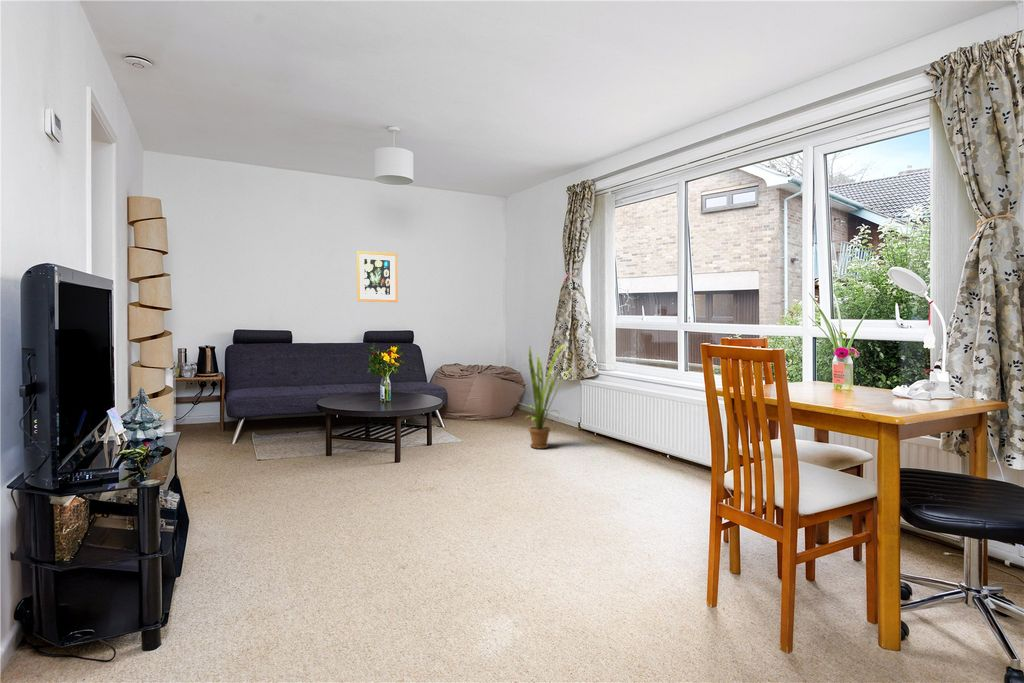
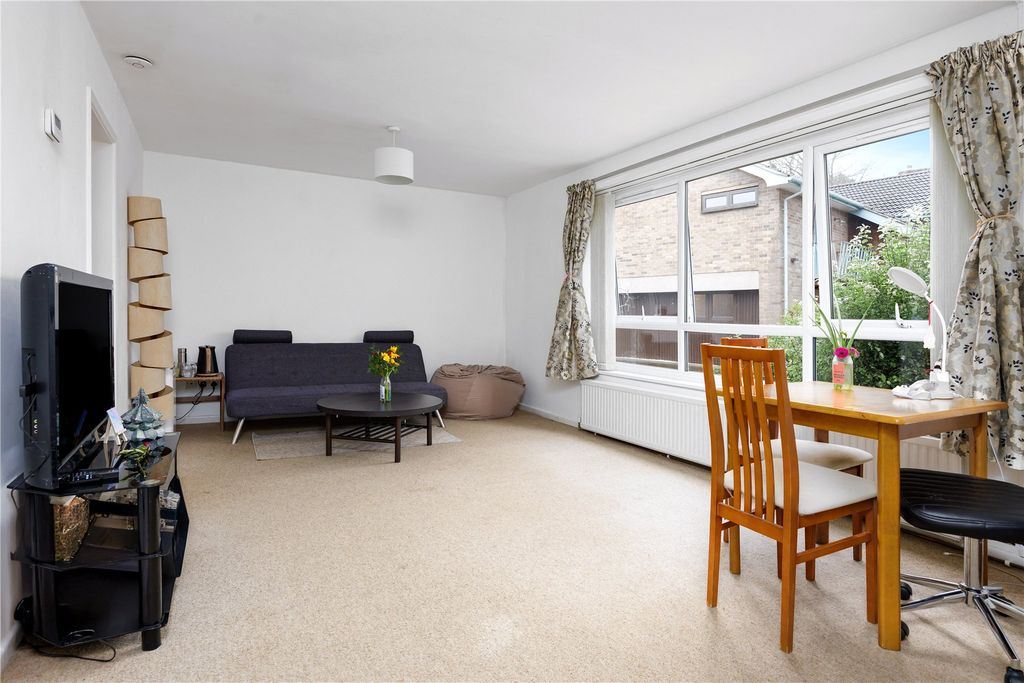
- wall art (377, 276)
- house plant (542, 395)
